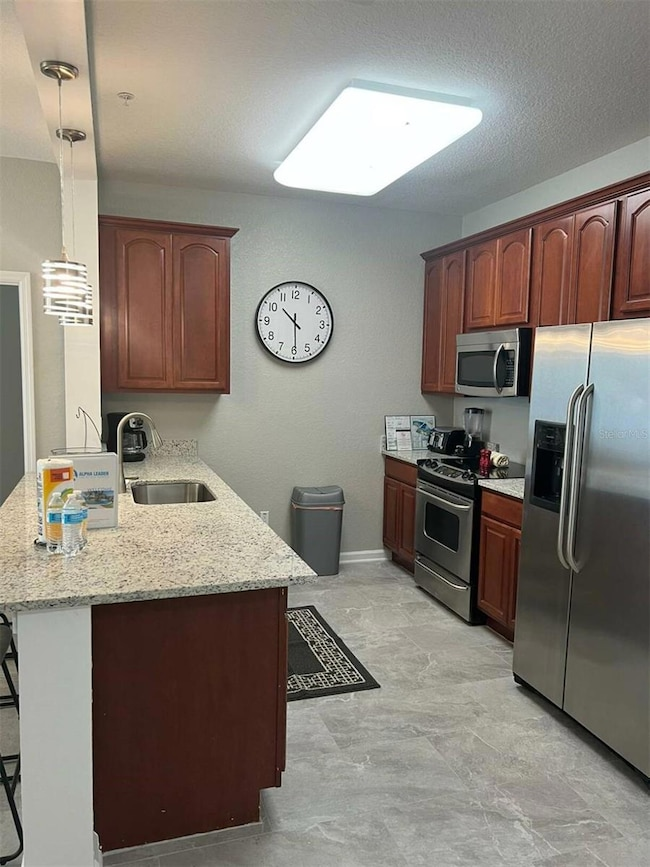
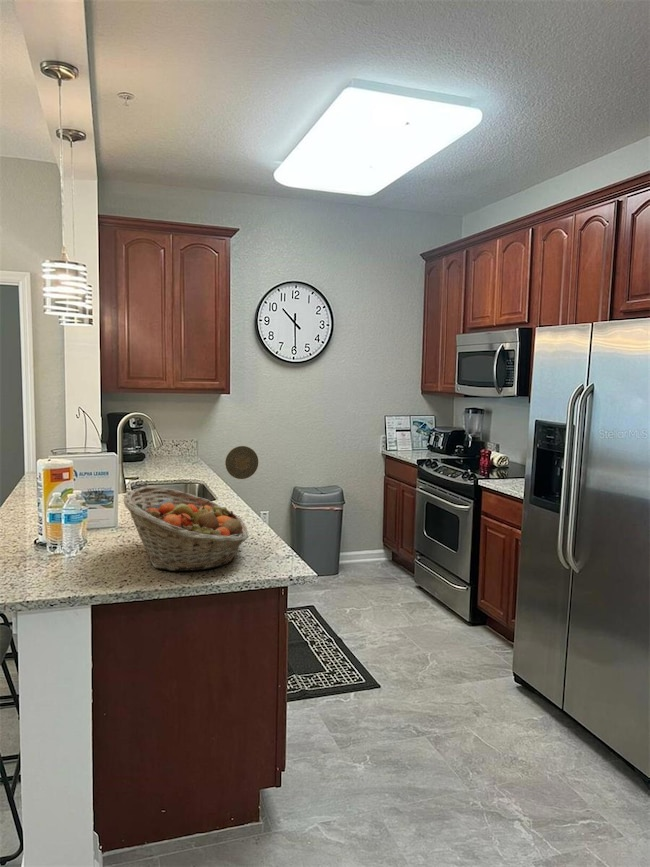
+ fruit basket (187, 524)
+ decorative plate (242, 462)
